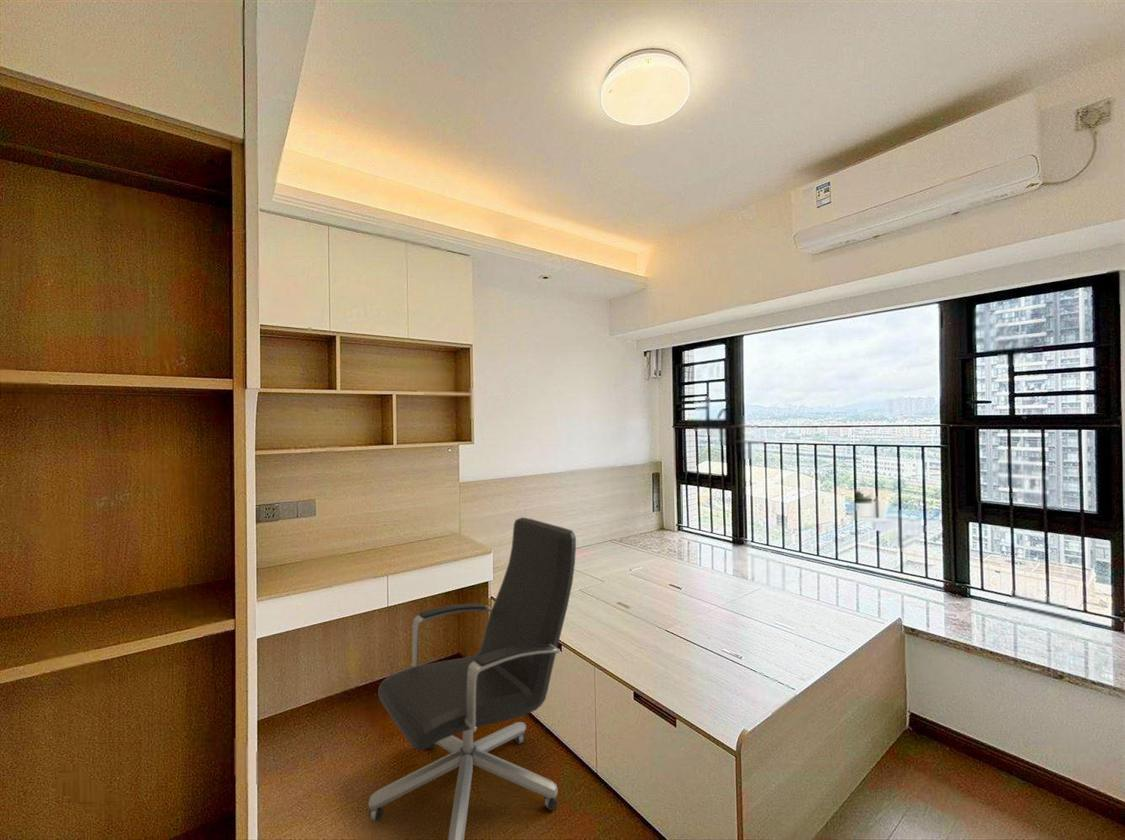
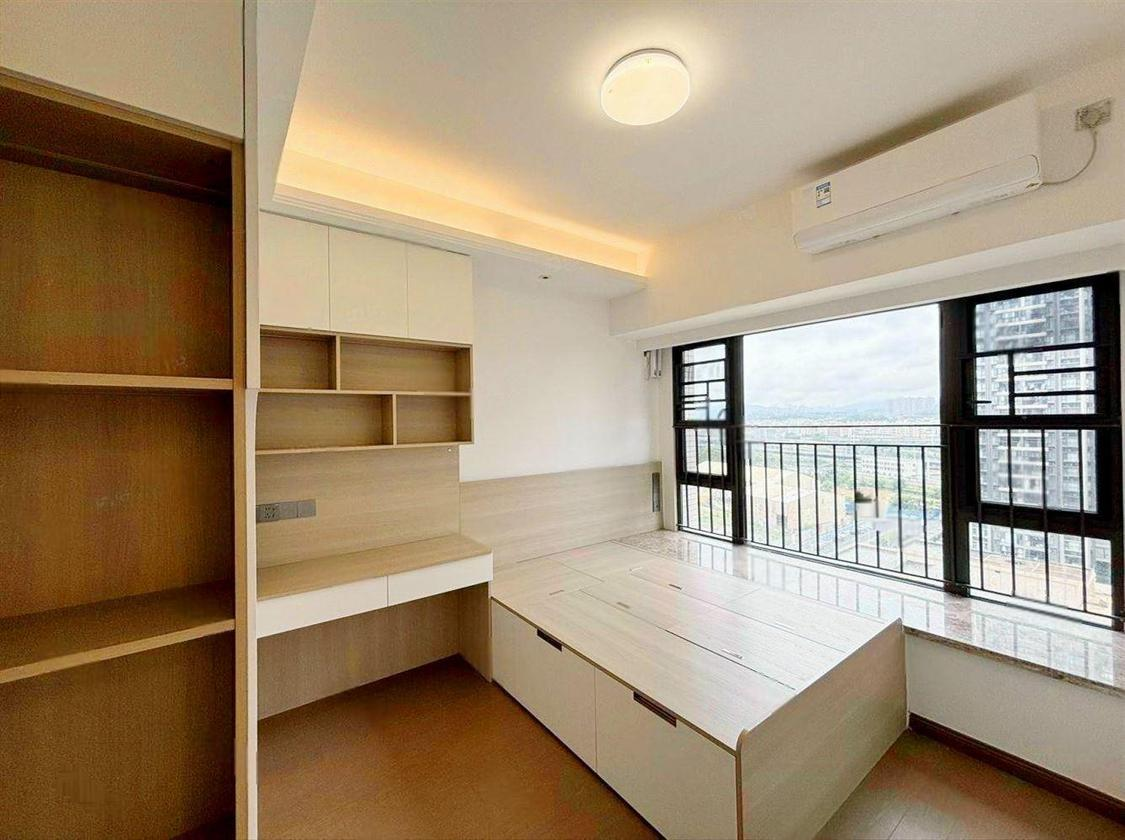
- office chair (470, 657)
